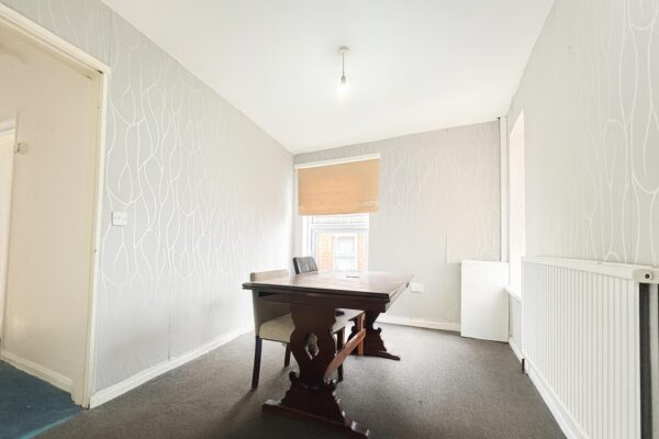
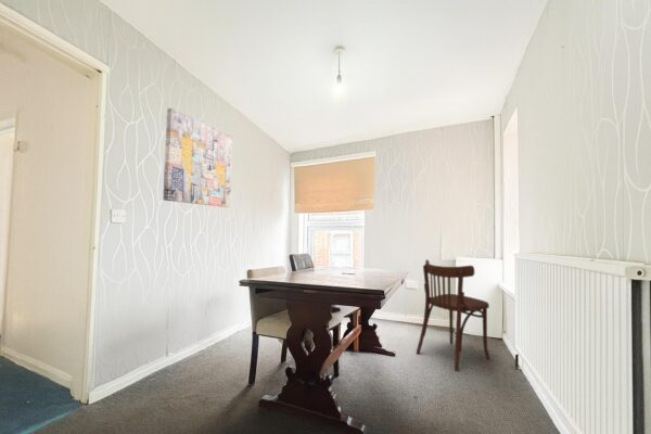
+ wall art (202, 163)
+ dining chair (454, 308)
